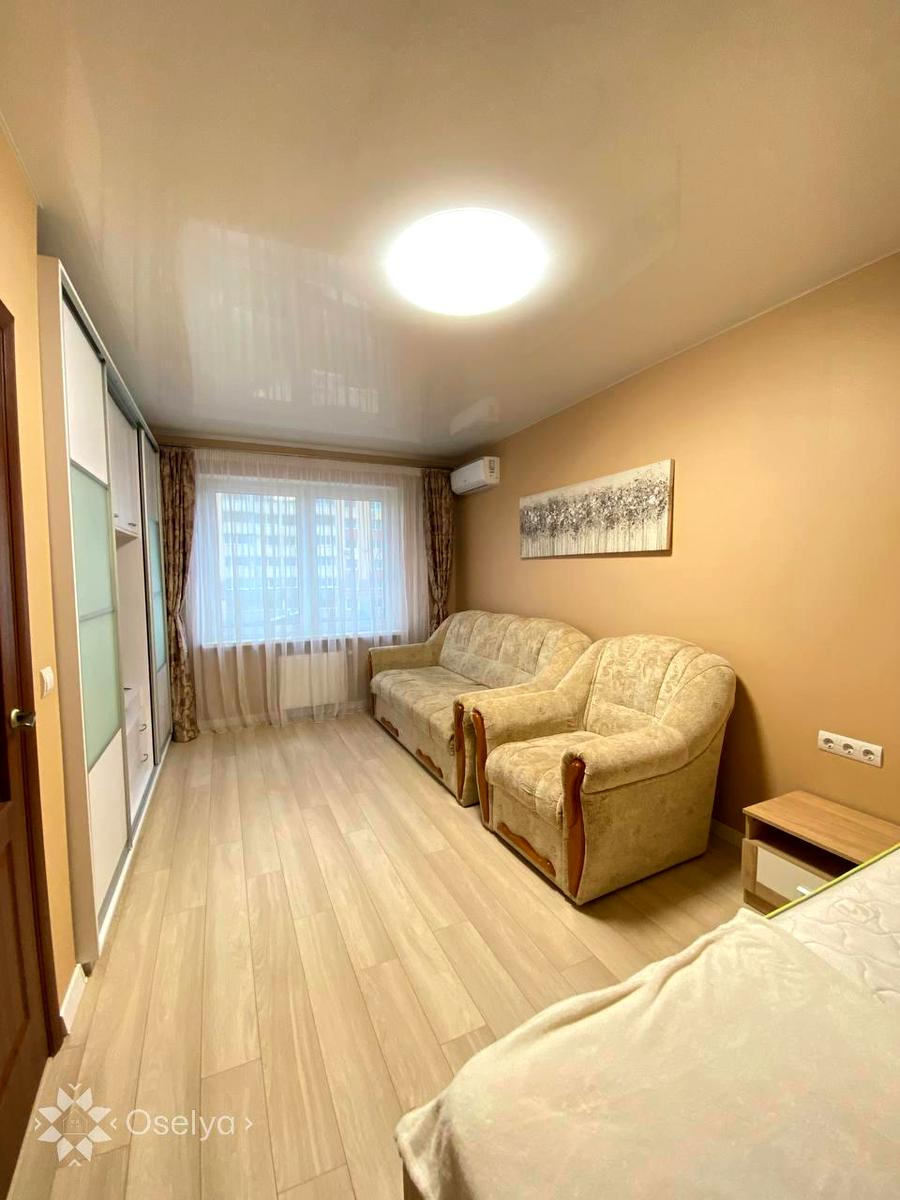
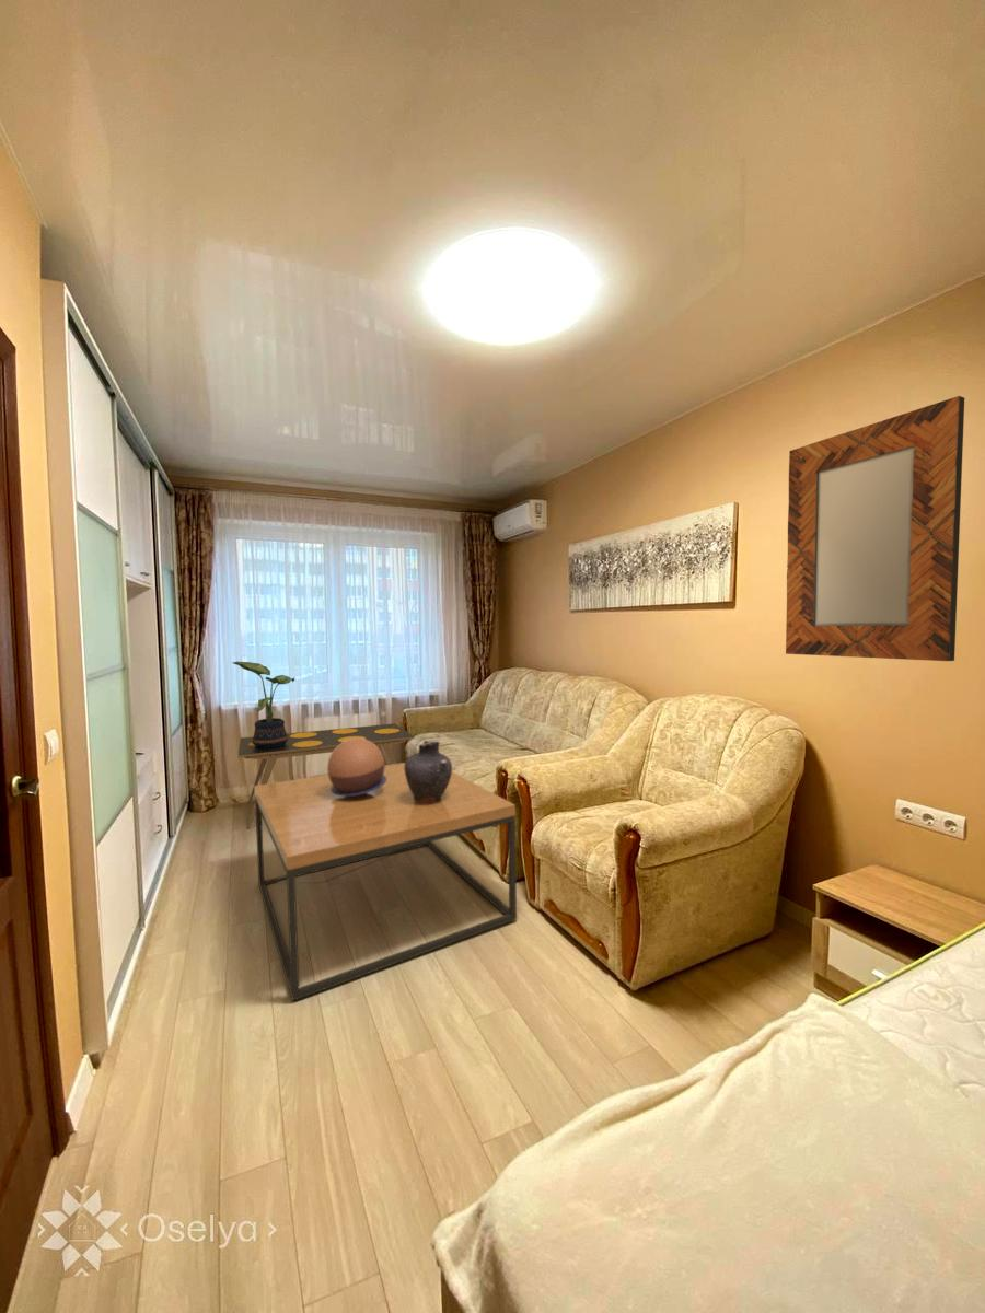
+ coffee table (378, 848)
+ vase (429, 769)
+ potted plant (271, 701)
+ home mirror (861, 544)
+ decorative bowl (357, 766)
+ side table (327, 752)
